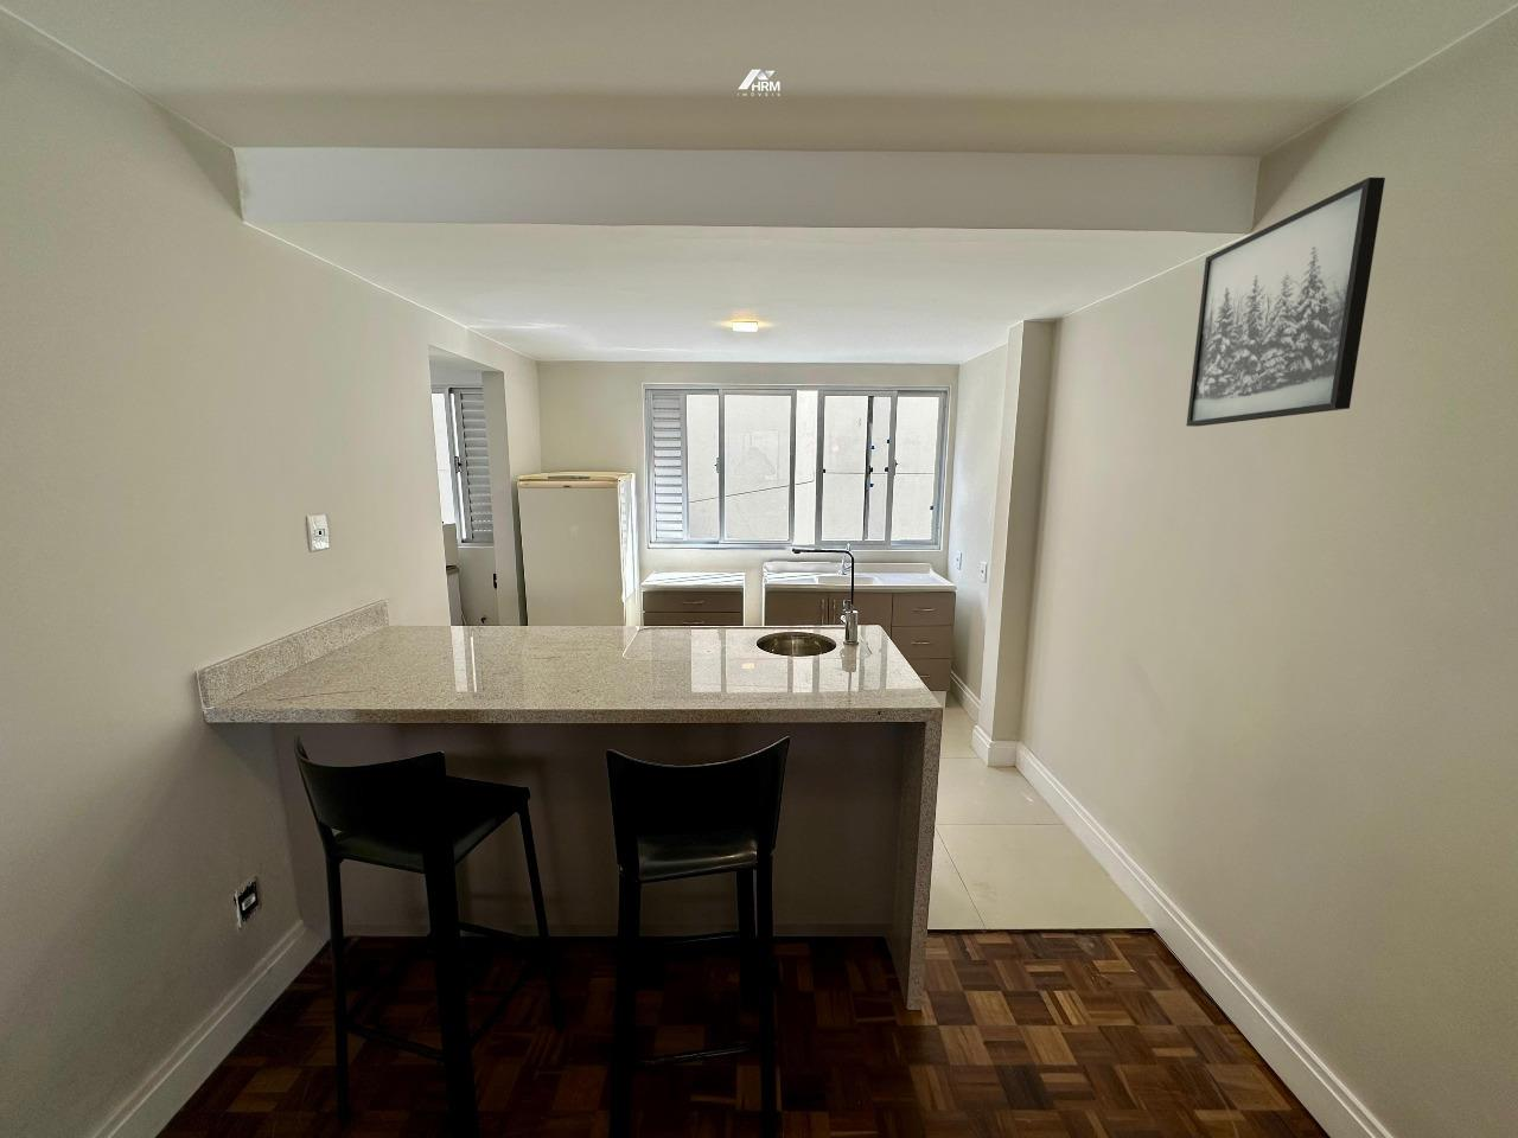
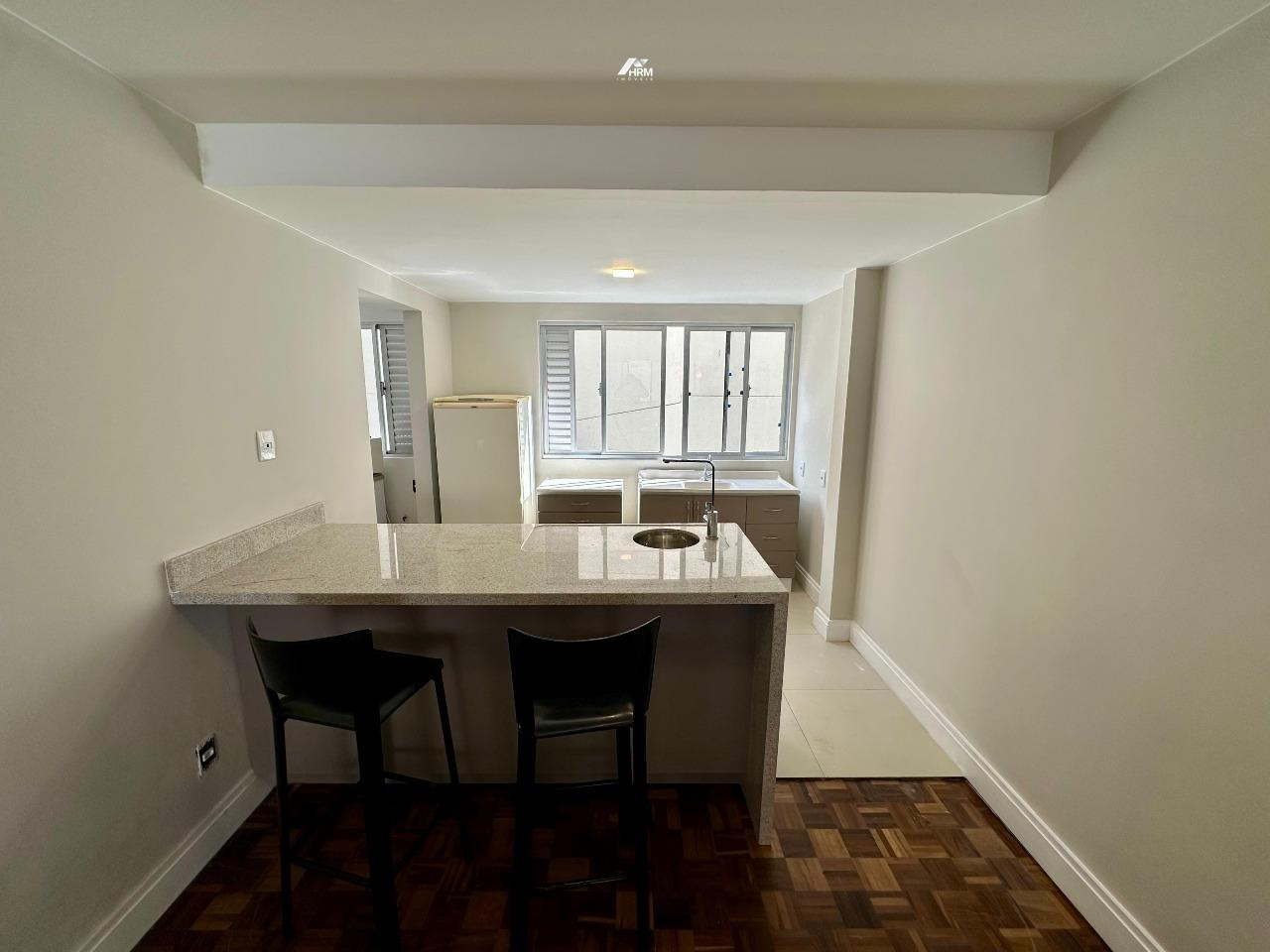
- wall art (1268, 323)
